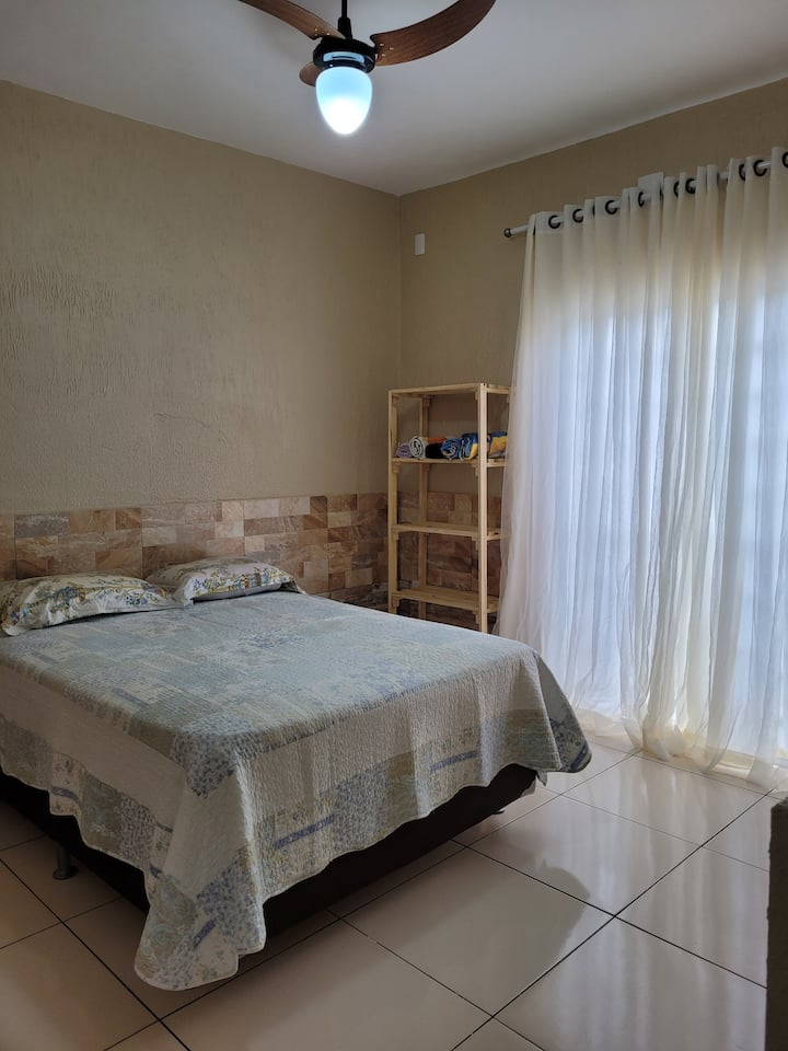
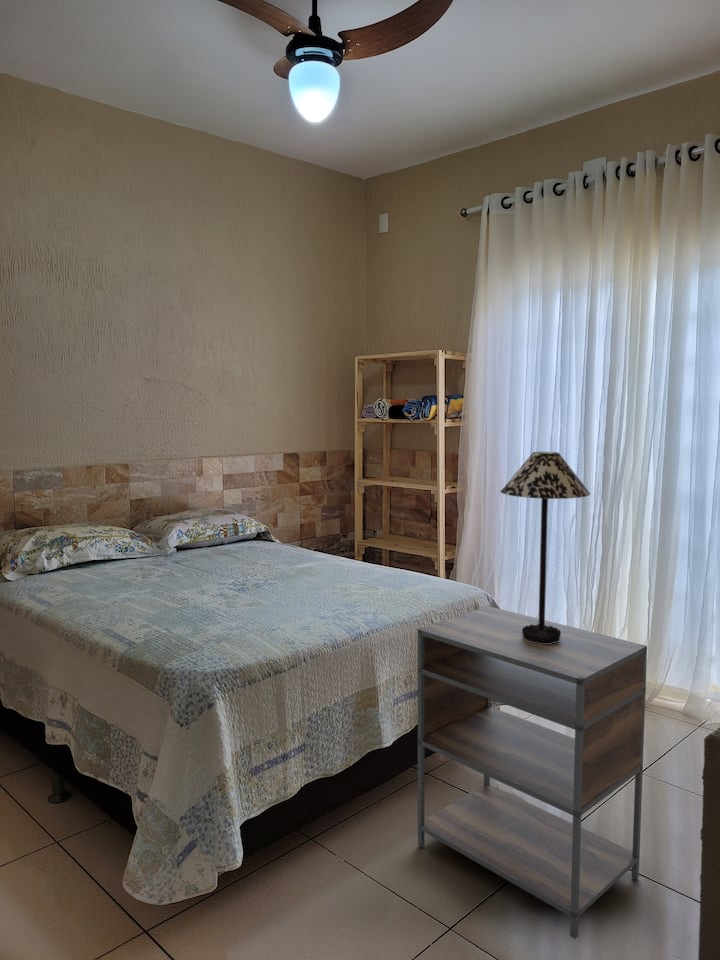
+ table lamp (543, 545)
+ nightstand (526, 751)
